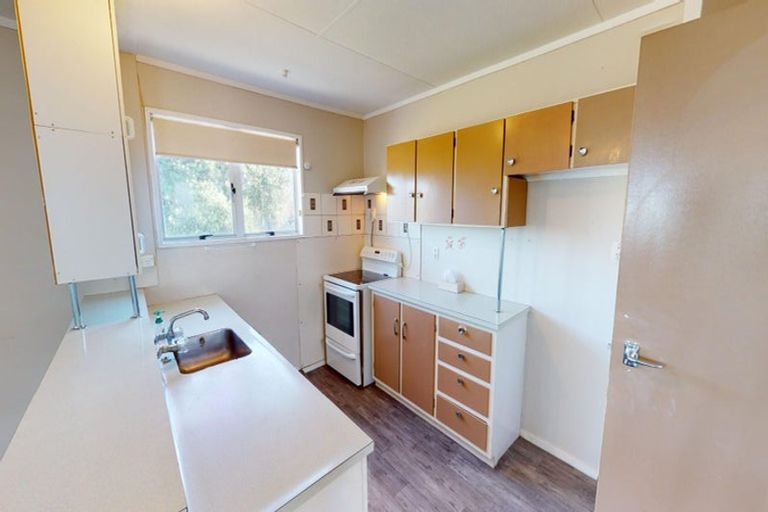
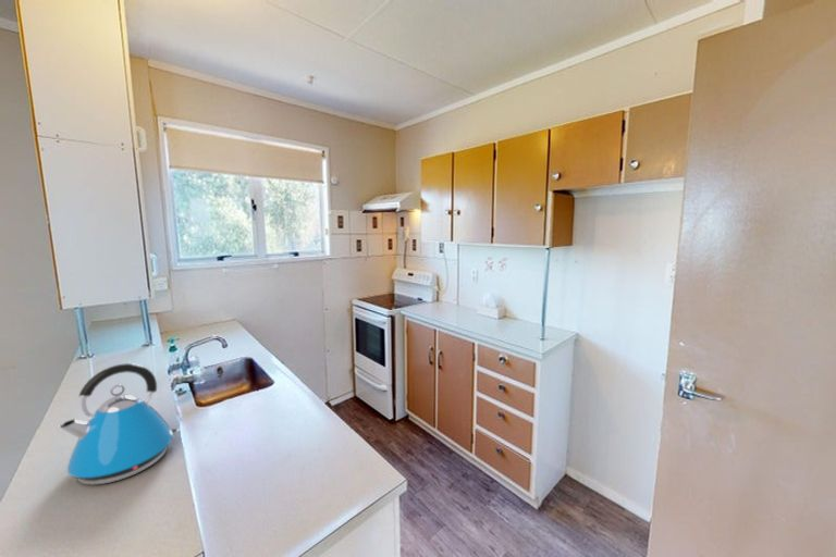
+ kettle (123, 412)
